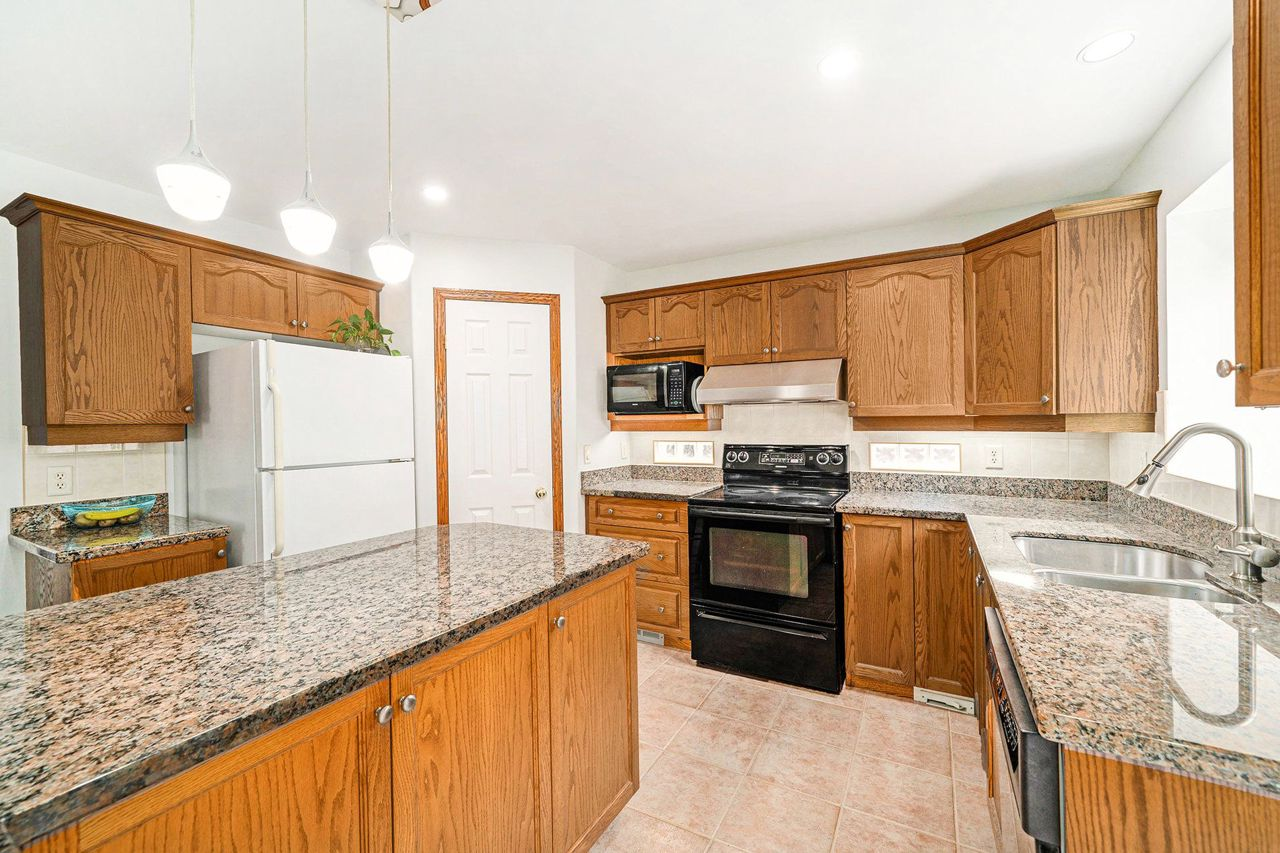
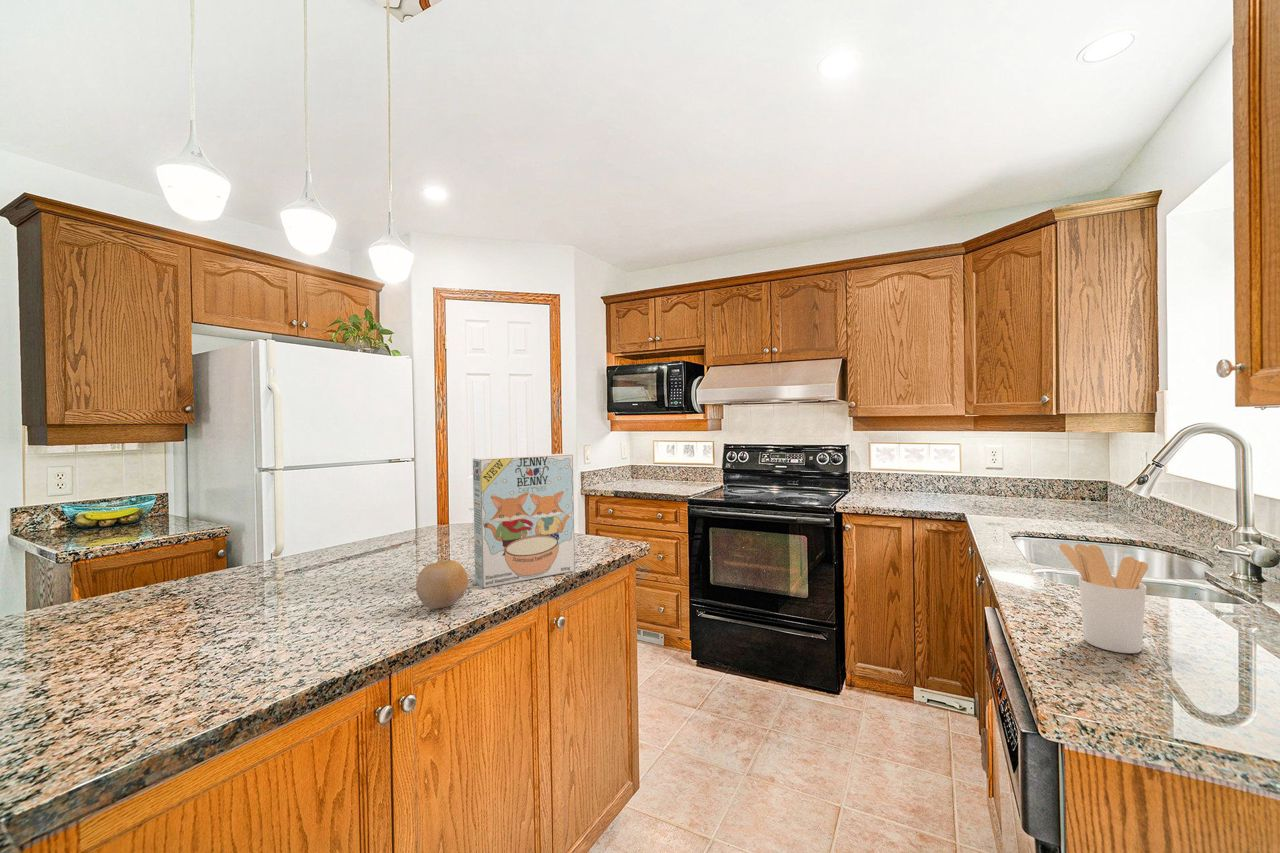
+ cereal box (525, 516)
+ utensil holder (1101, 593)
+ fruit (441, 584)
